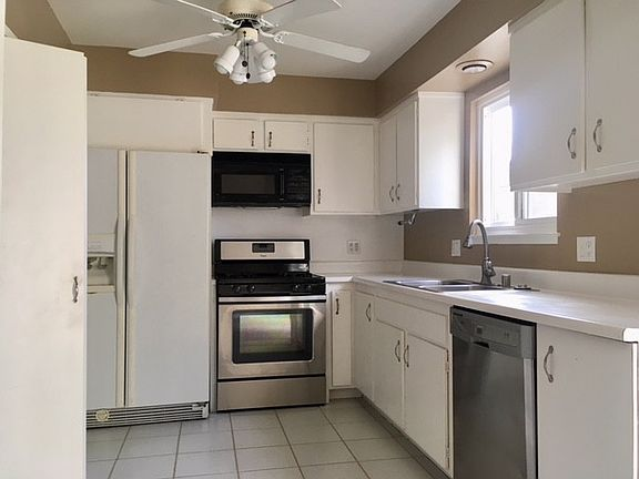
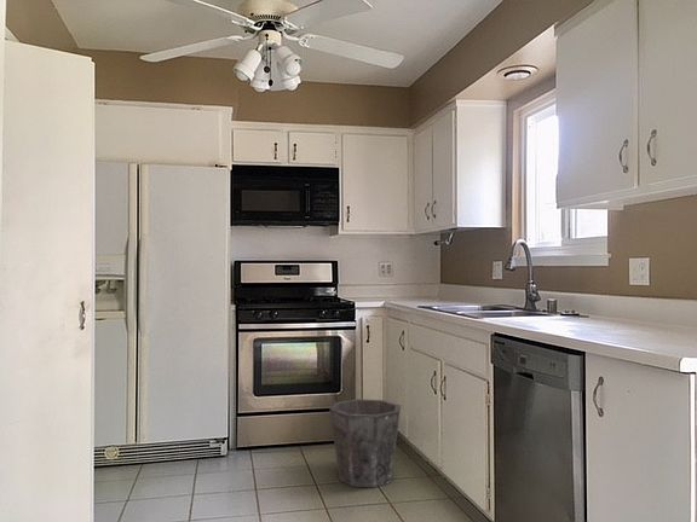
+ waste bin (365, 442)
